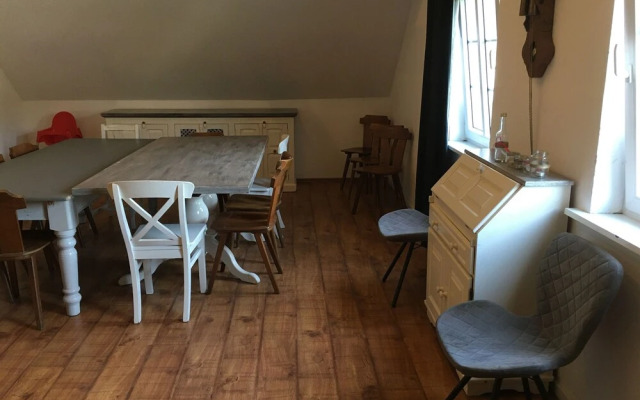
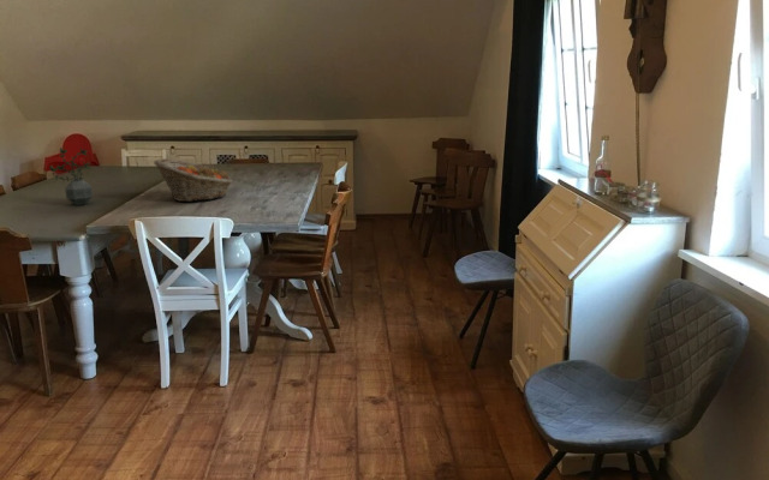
+ fruit basket (193, 178)
+ potted plant (71, 174)
